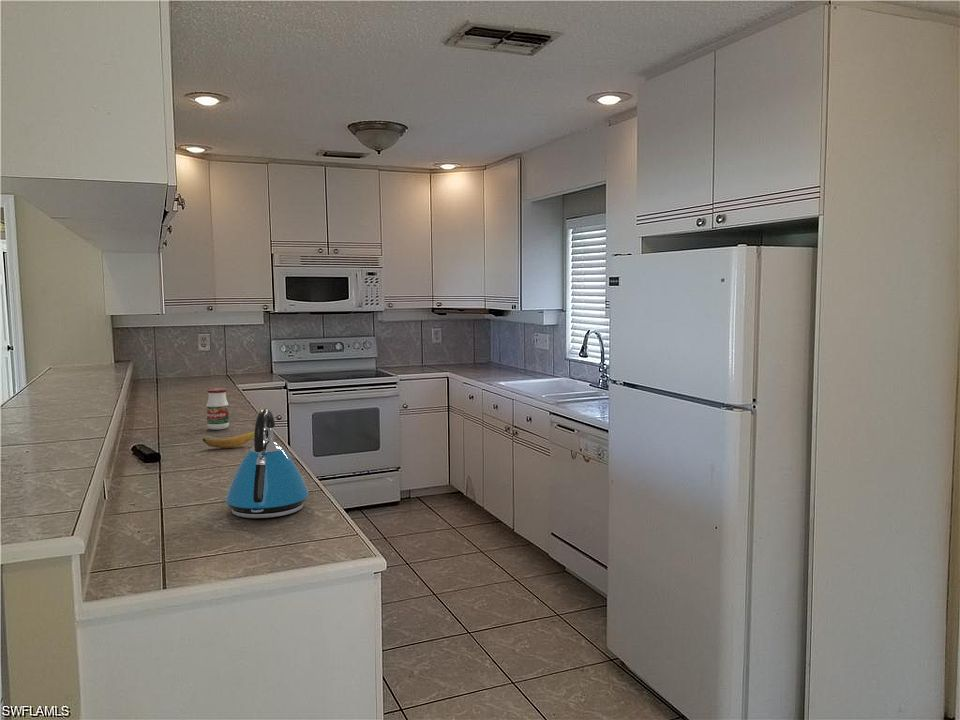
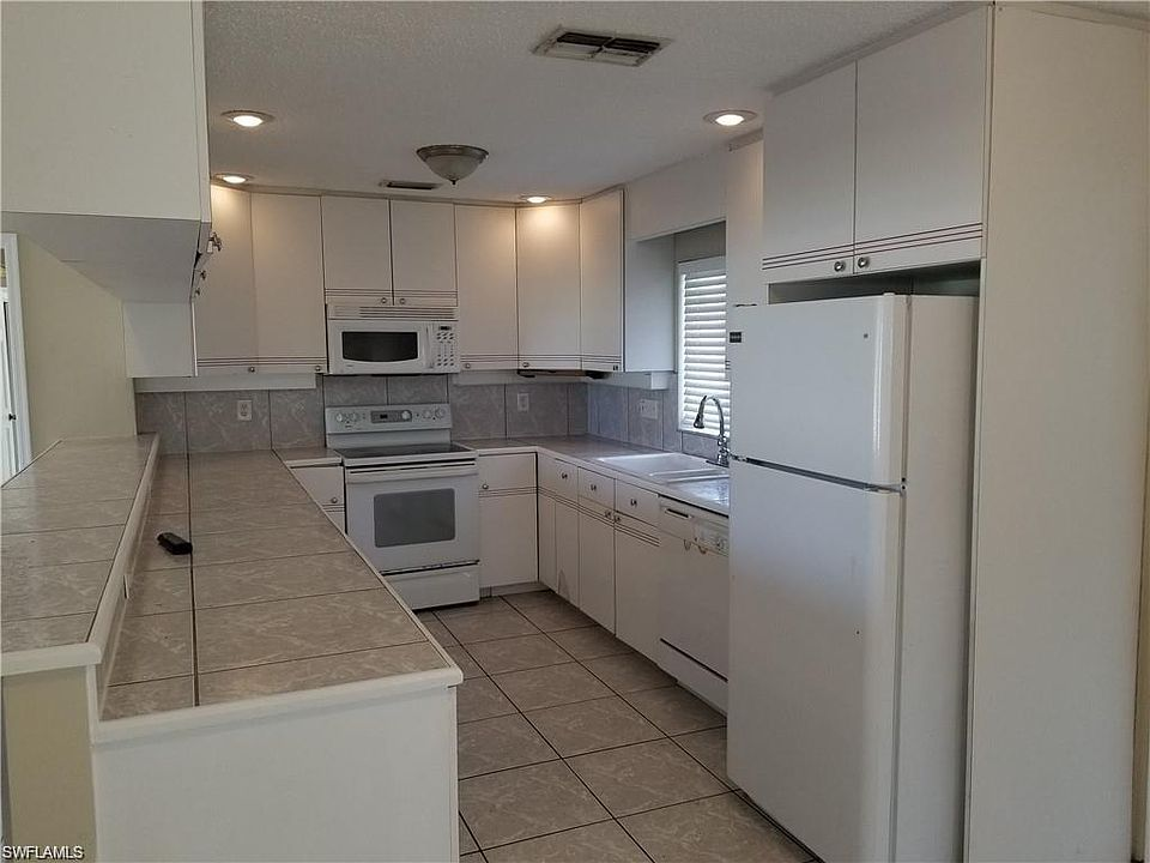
- banana (232, 438)
- kettle (265, 459)
- jar (217, 409)
